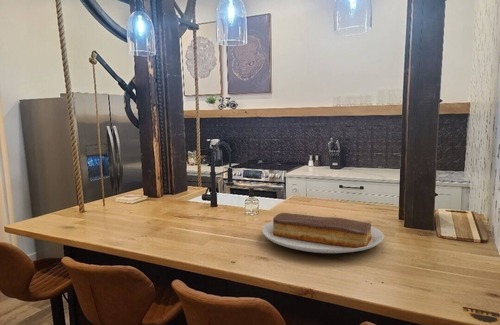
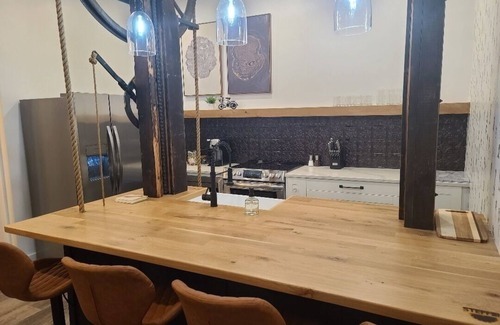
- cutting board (320, 229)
